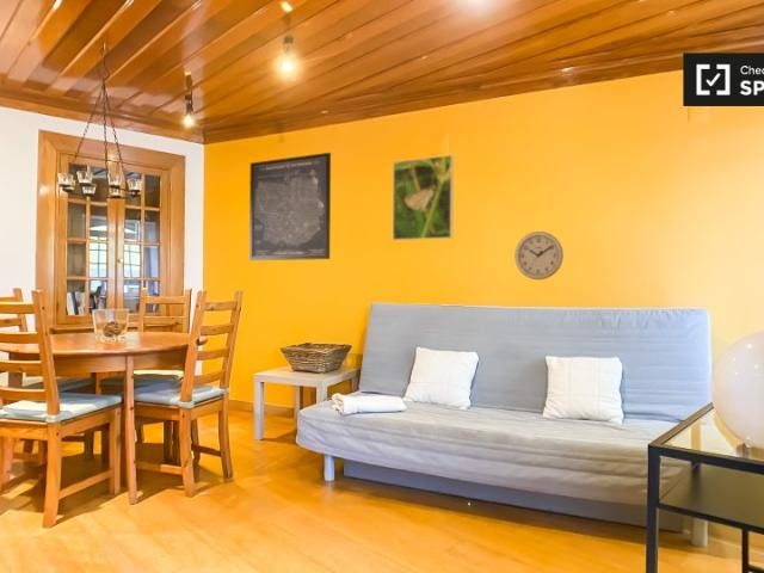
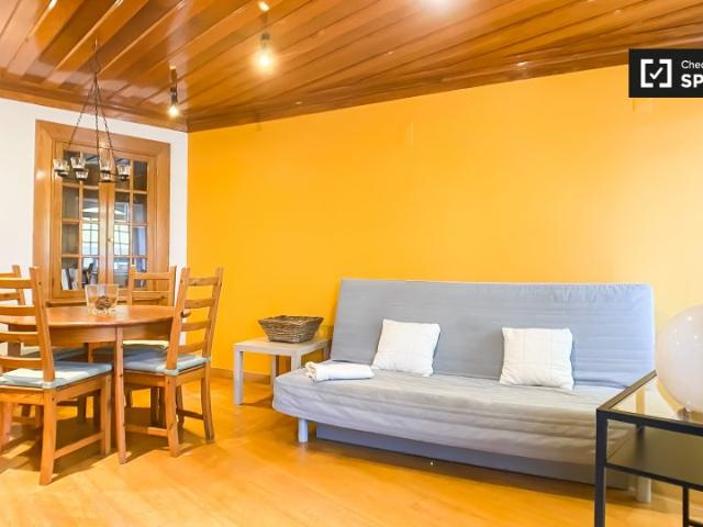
- wall clock (537, 255)
- wall art (288, 209)
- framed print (421, 198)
